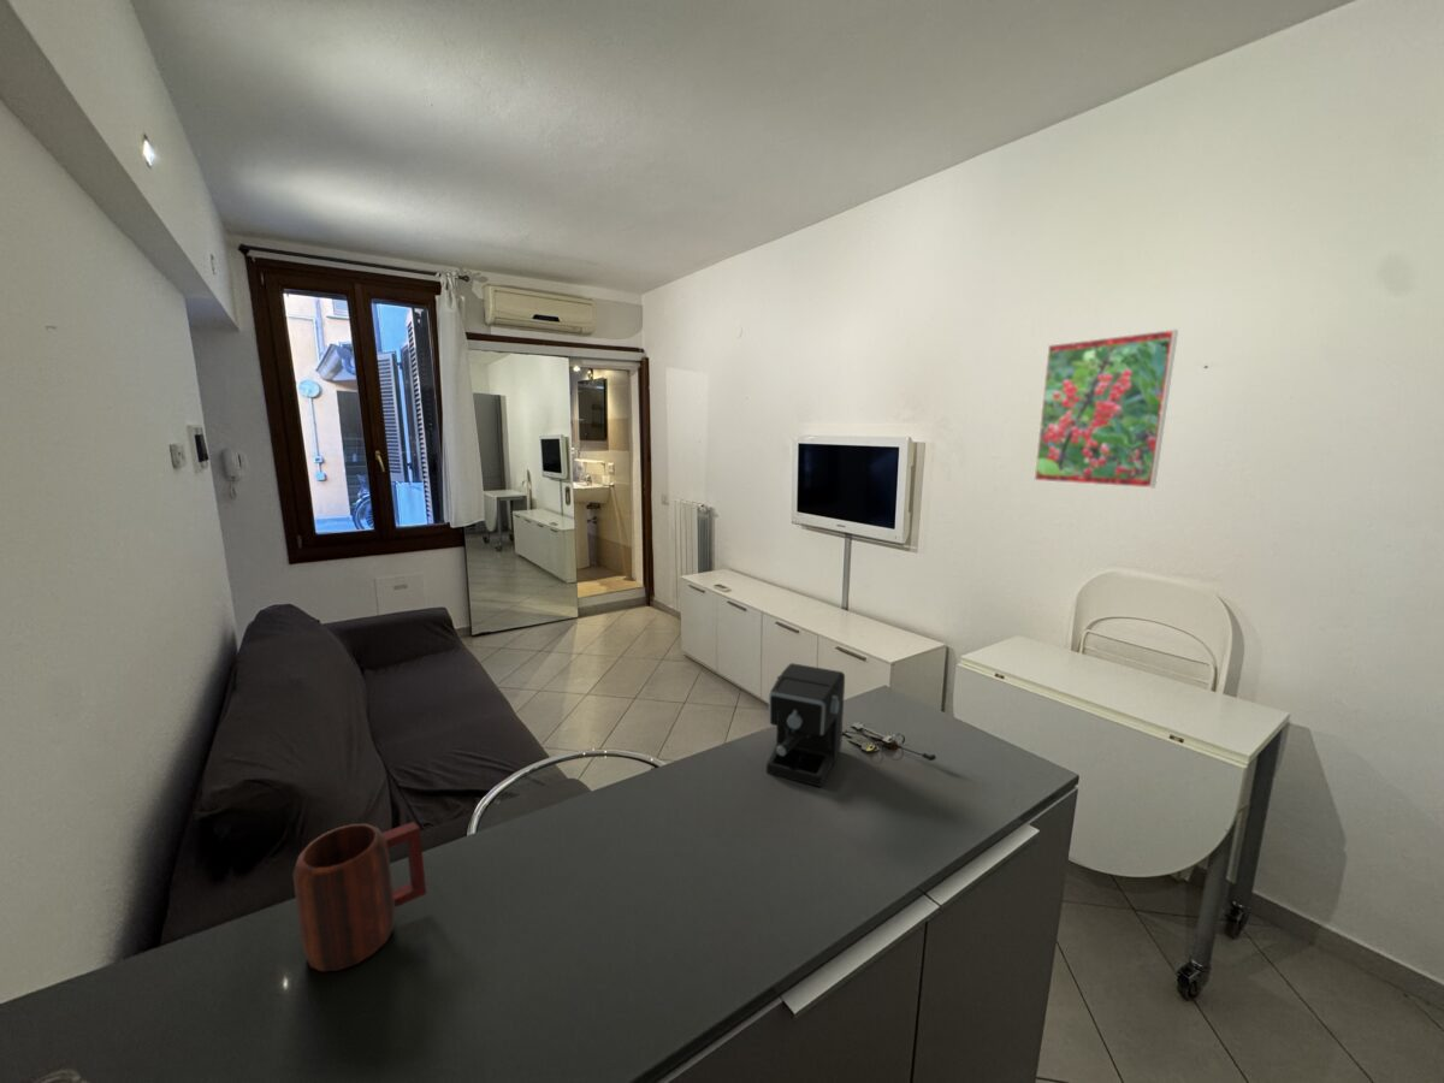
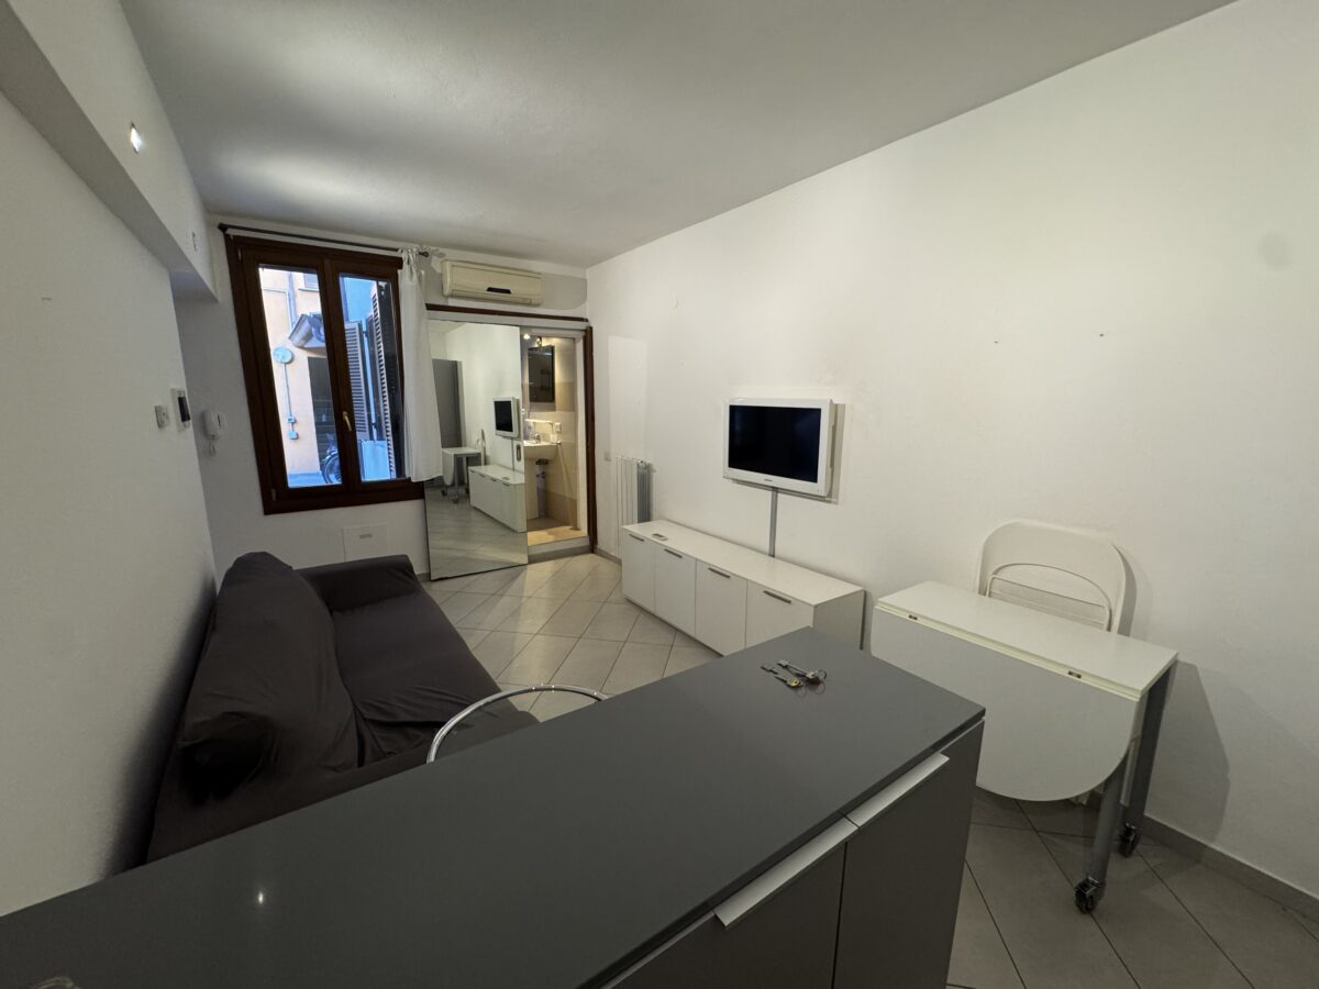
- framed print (1099, 412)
- mug (363, 886)
- coffee maker (852, 732)
